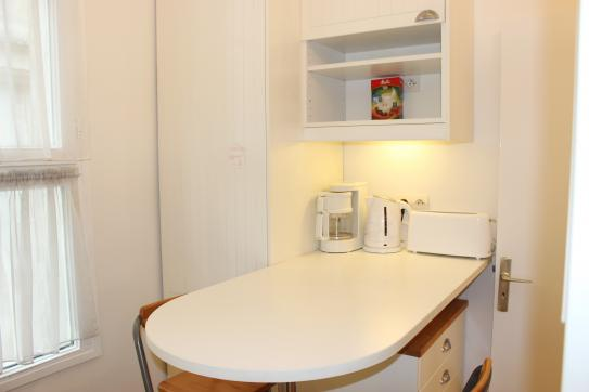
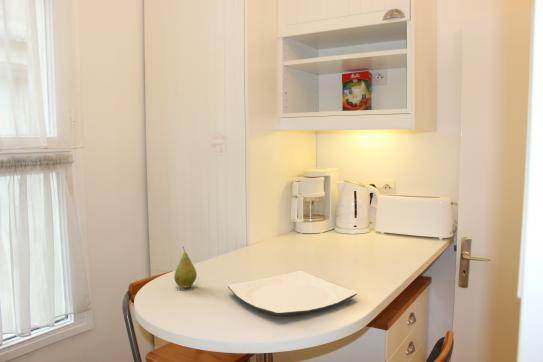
+ plate (290, 293)
+ fruit (185, 267)
